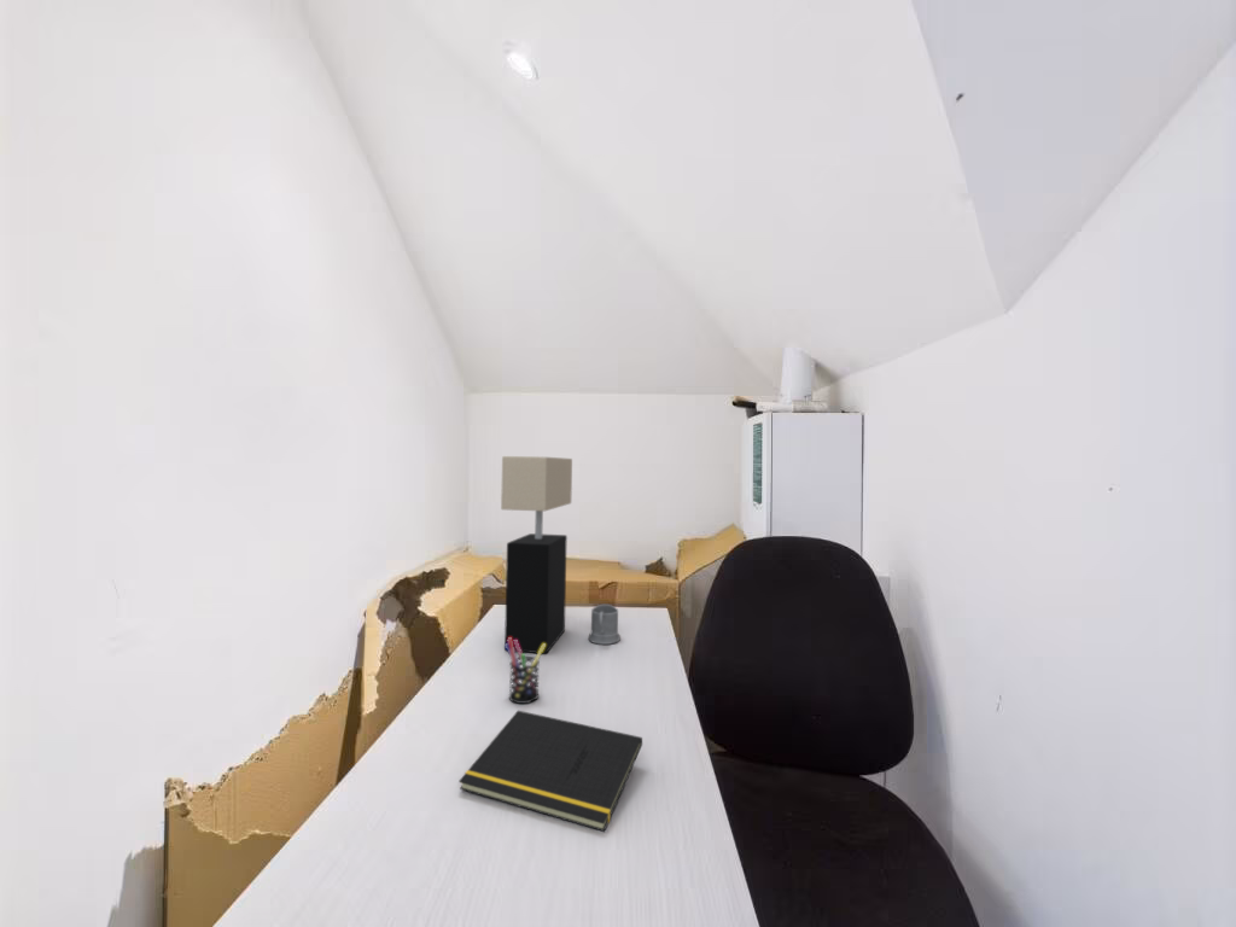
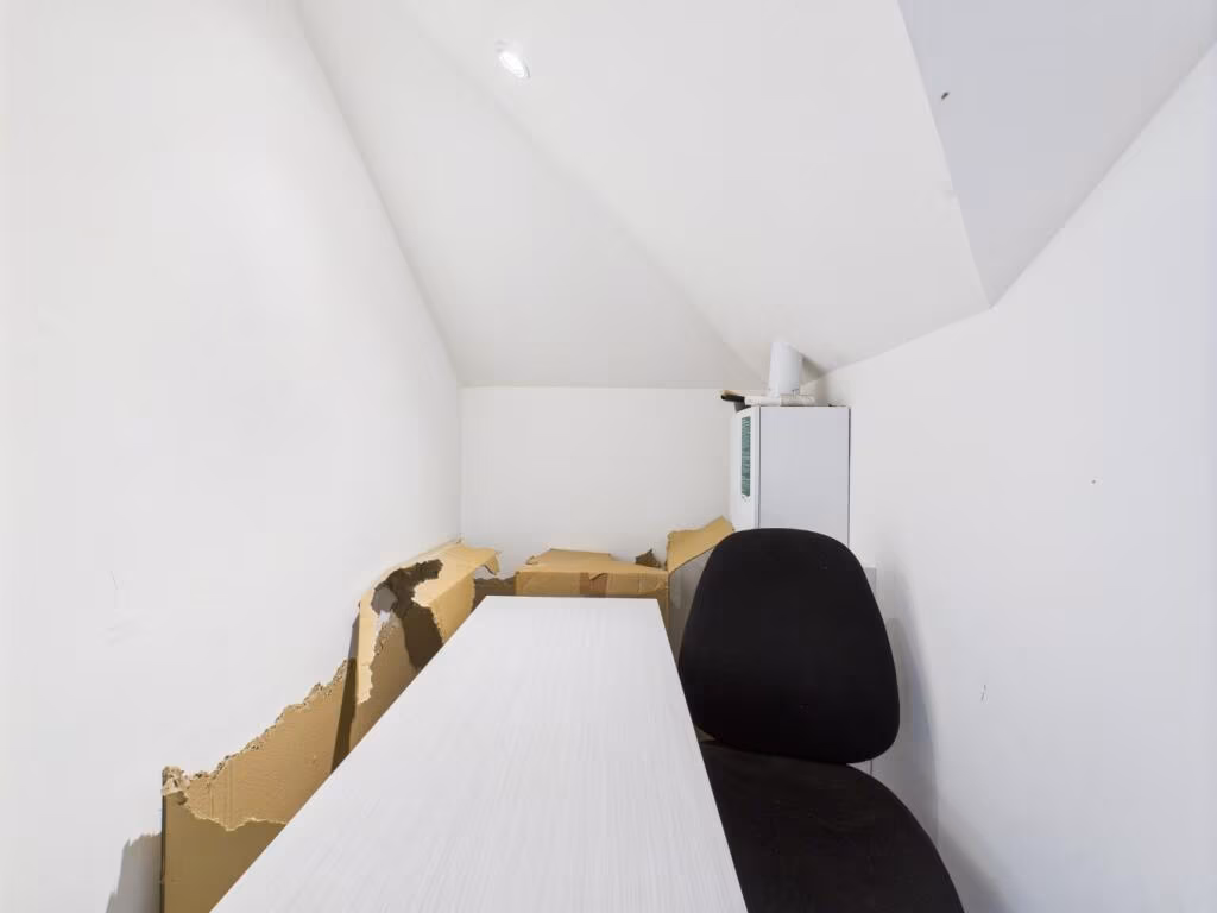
- pen holder (523, 667)
- table lamp (538, 548)
- notepad (554, 762)
- mug (604, 624)
